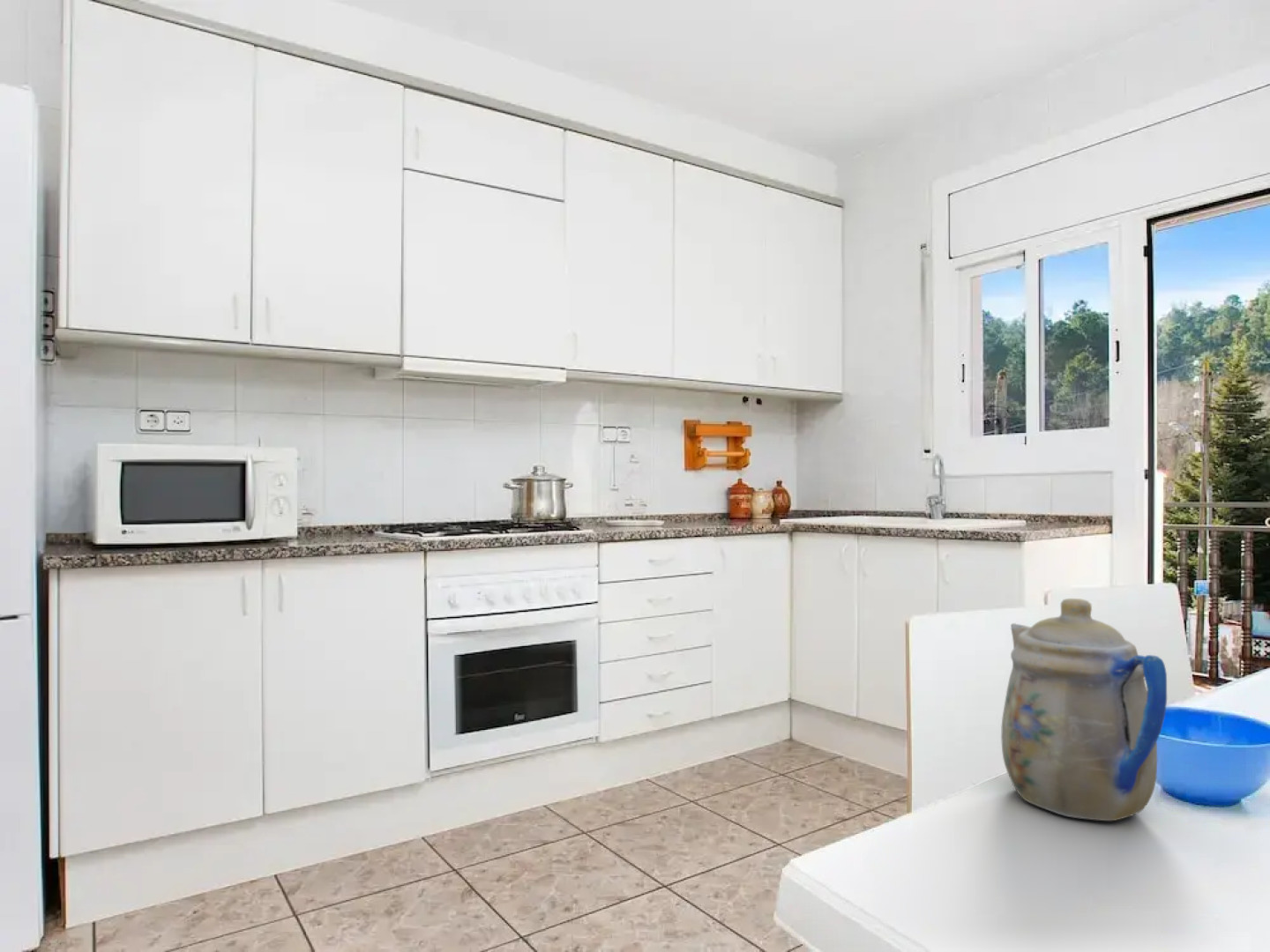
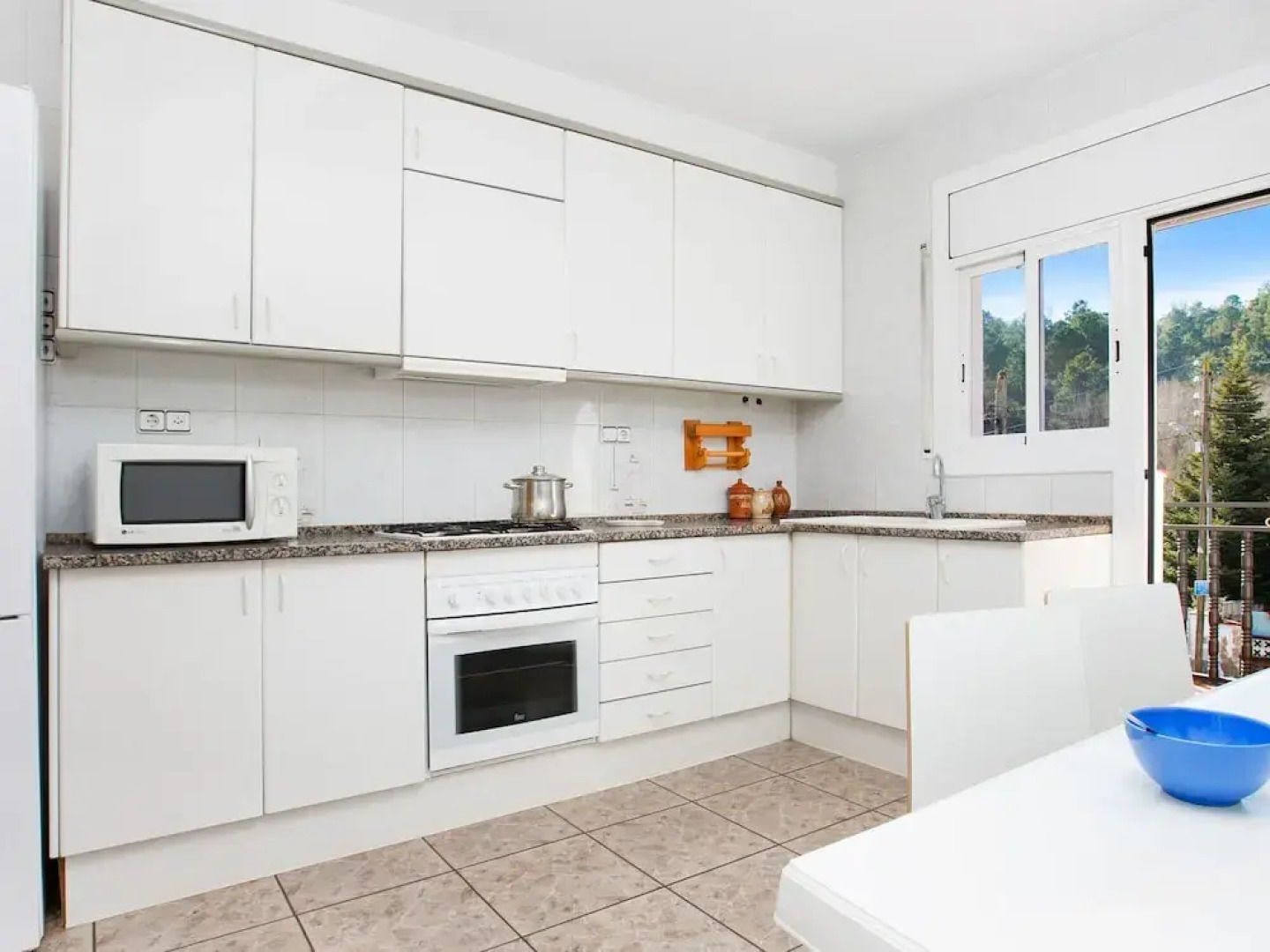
- teapot (1076, 699)
